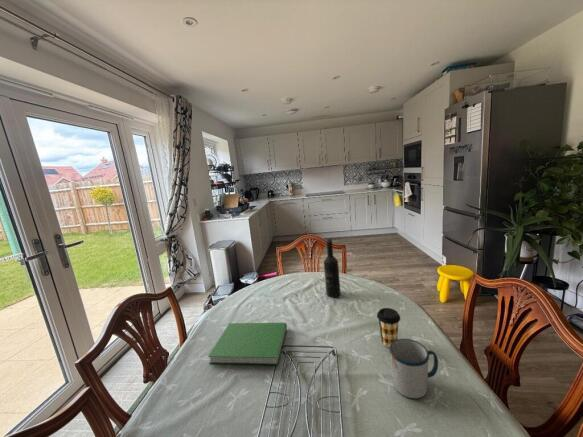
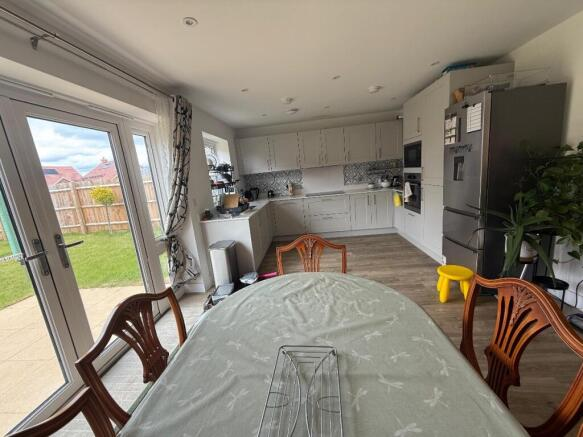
- wine bottle (331, 266)
- hardcover book (250, 340)
- mug (413, 367)
- coffee cup (388, 328)
